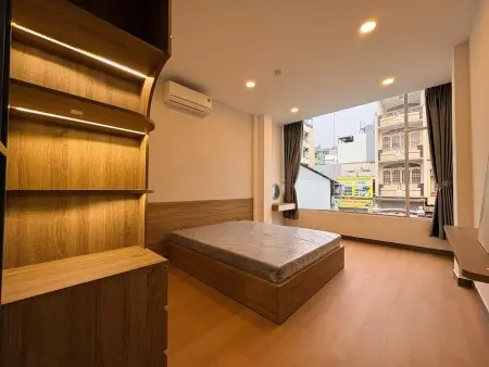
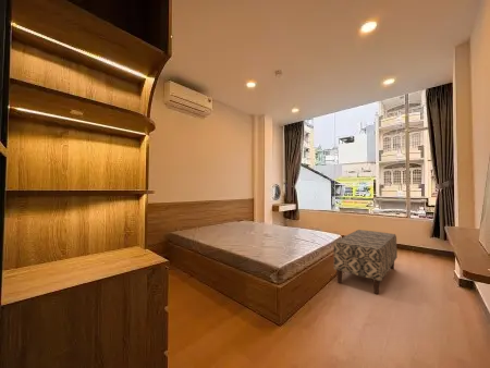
+ bench (367, 256)
